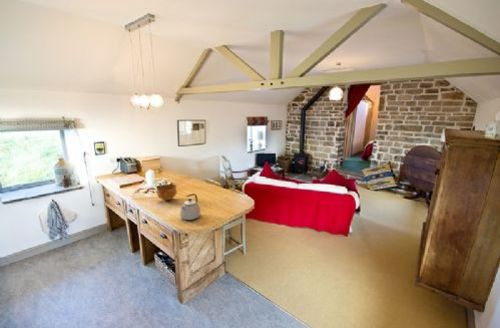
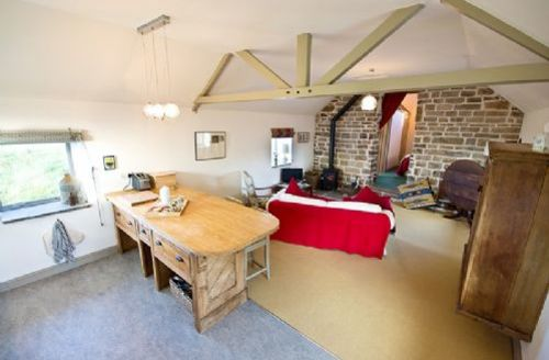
- bowl (167, 193)
- kettle (190, 206)
